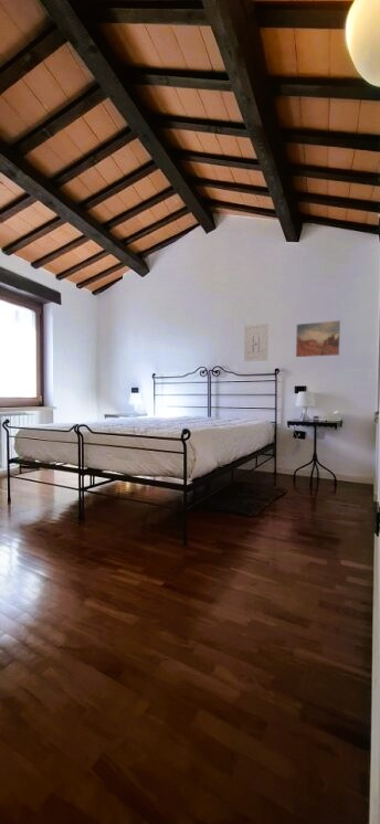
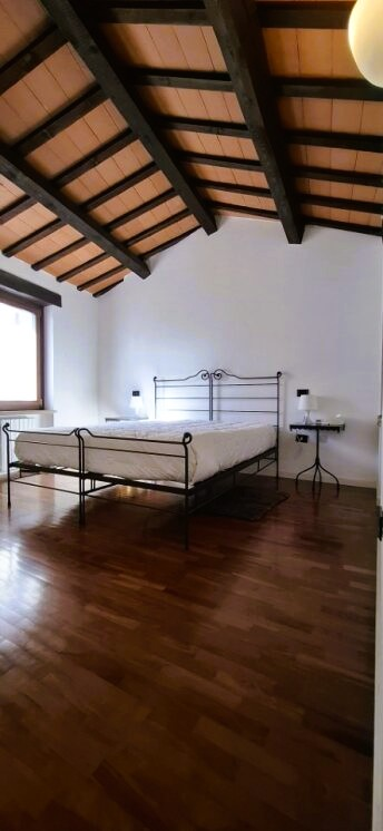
- wall art (255, 342)
- wall art (317, 339)
